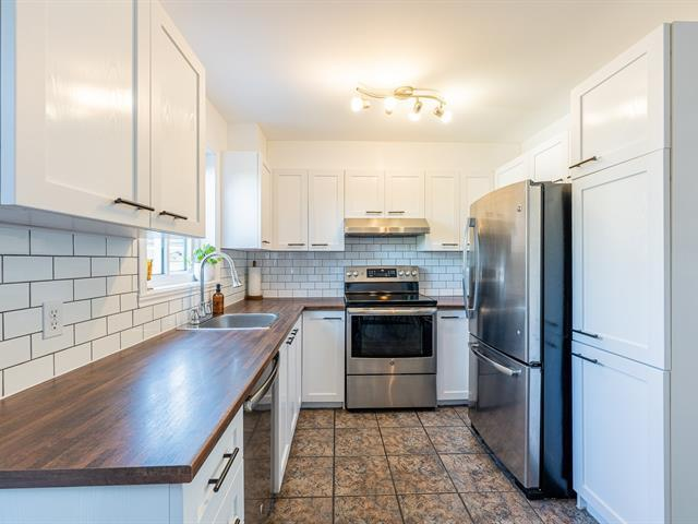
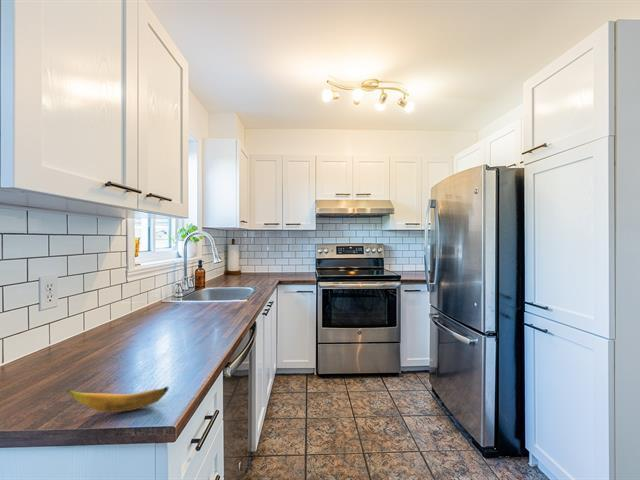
+ banana (120, 396)
